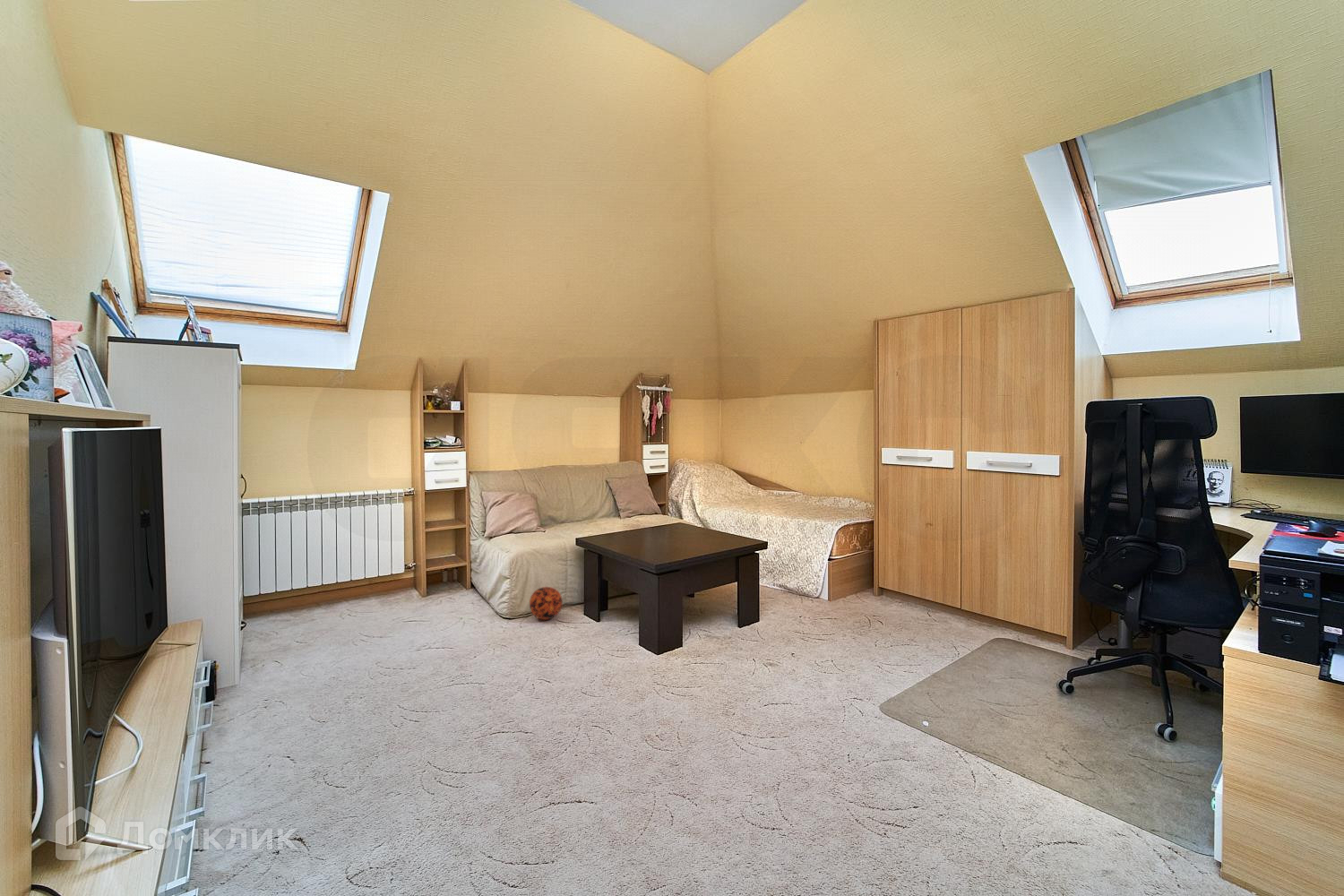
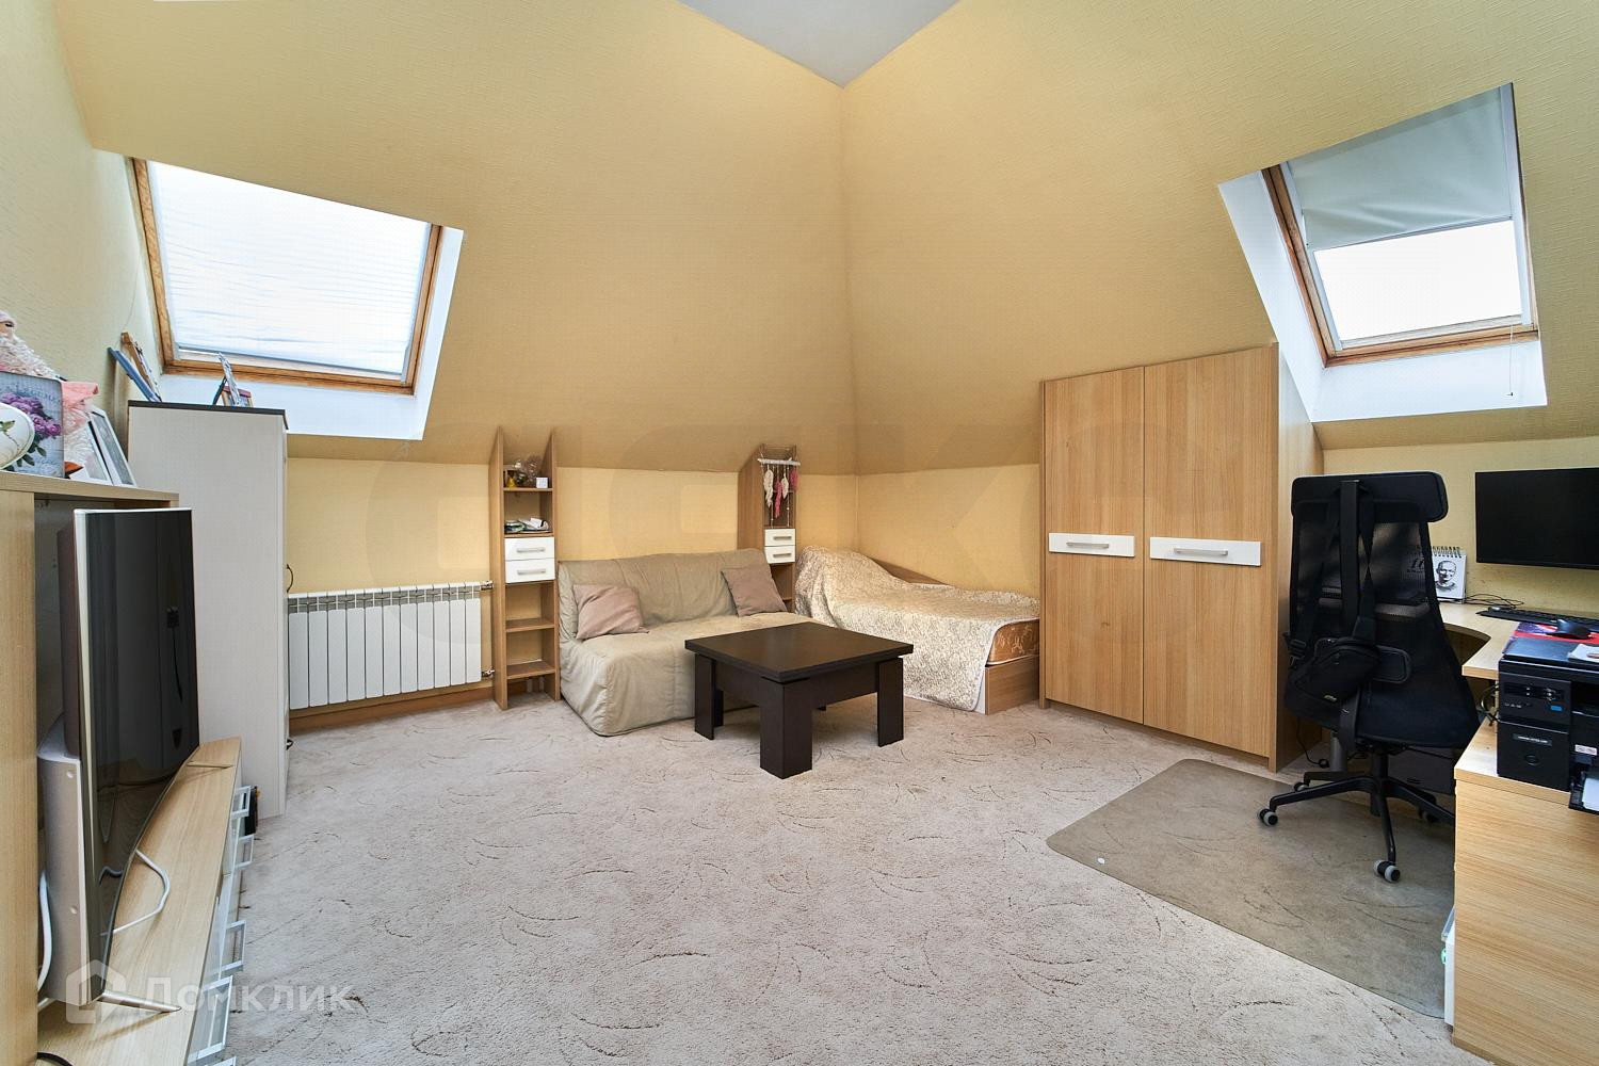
- decorative ball (546, 603)
